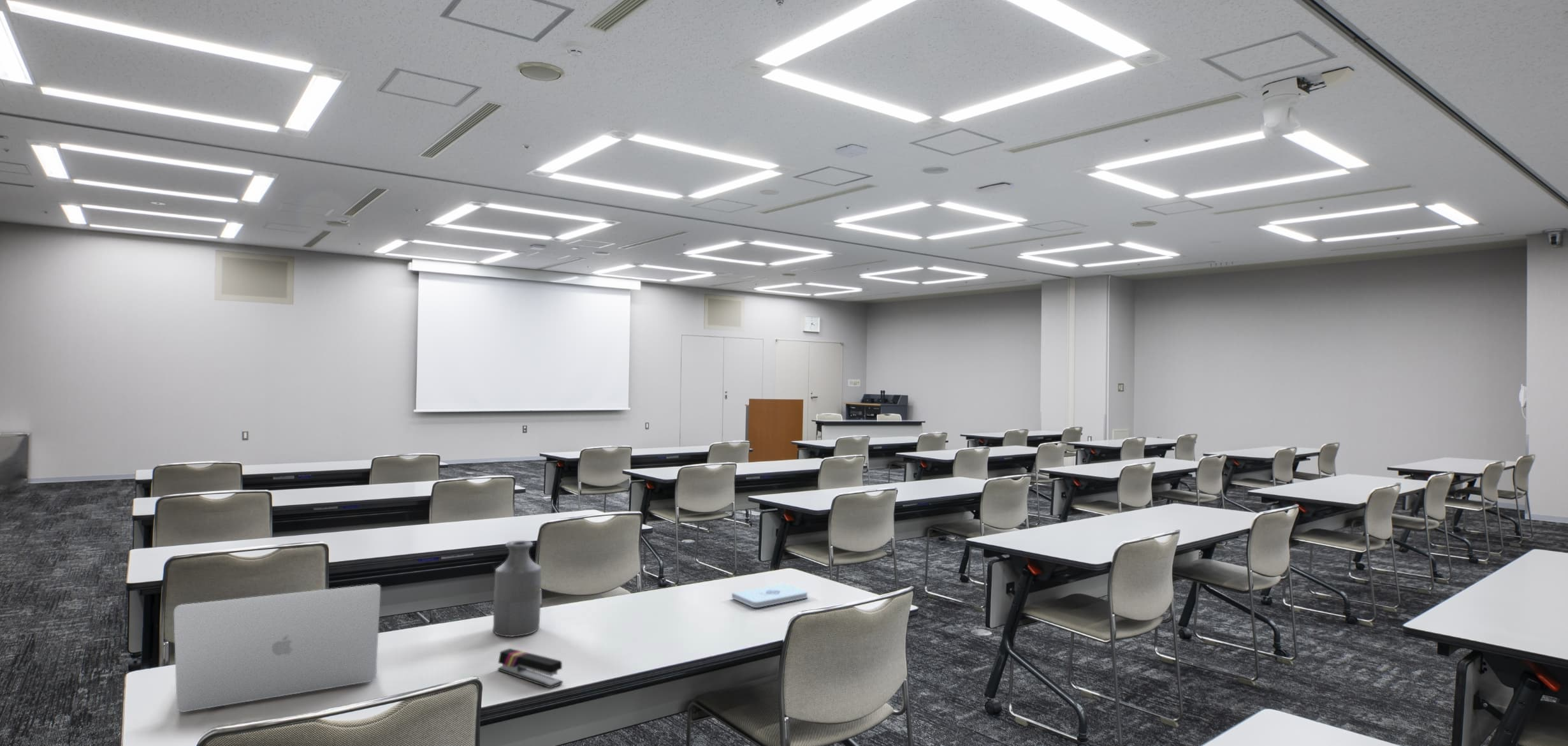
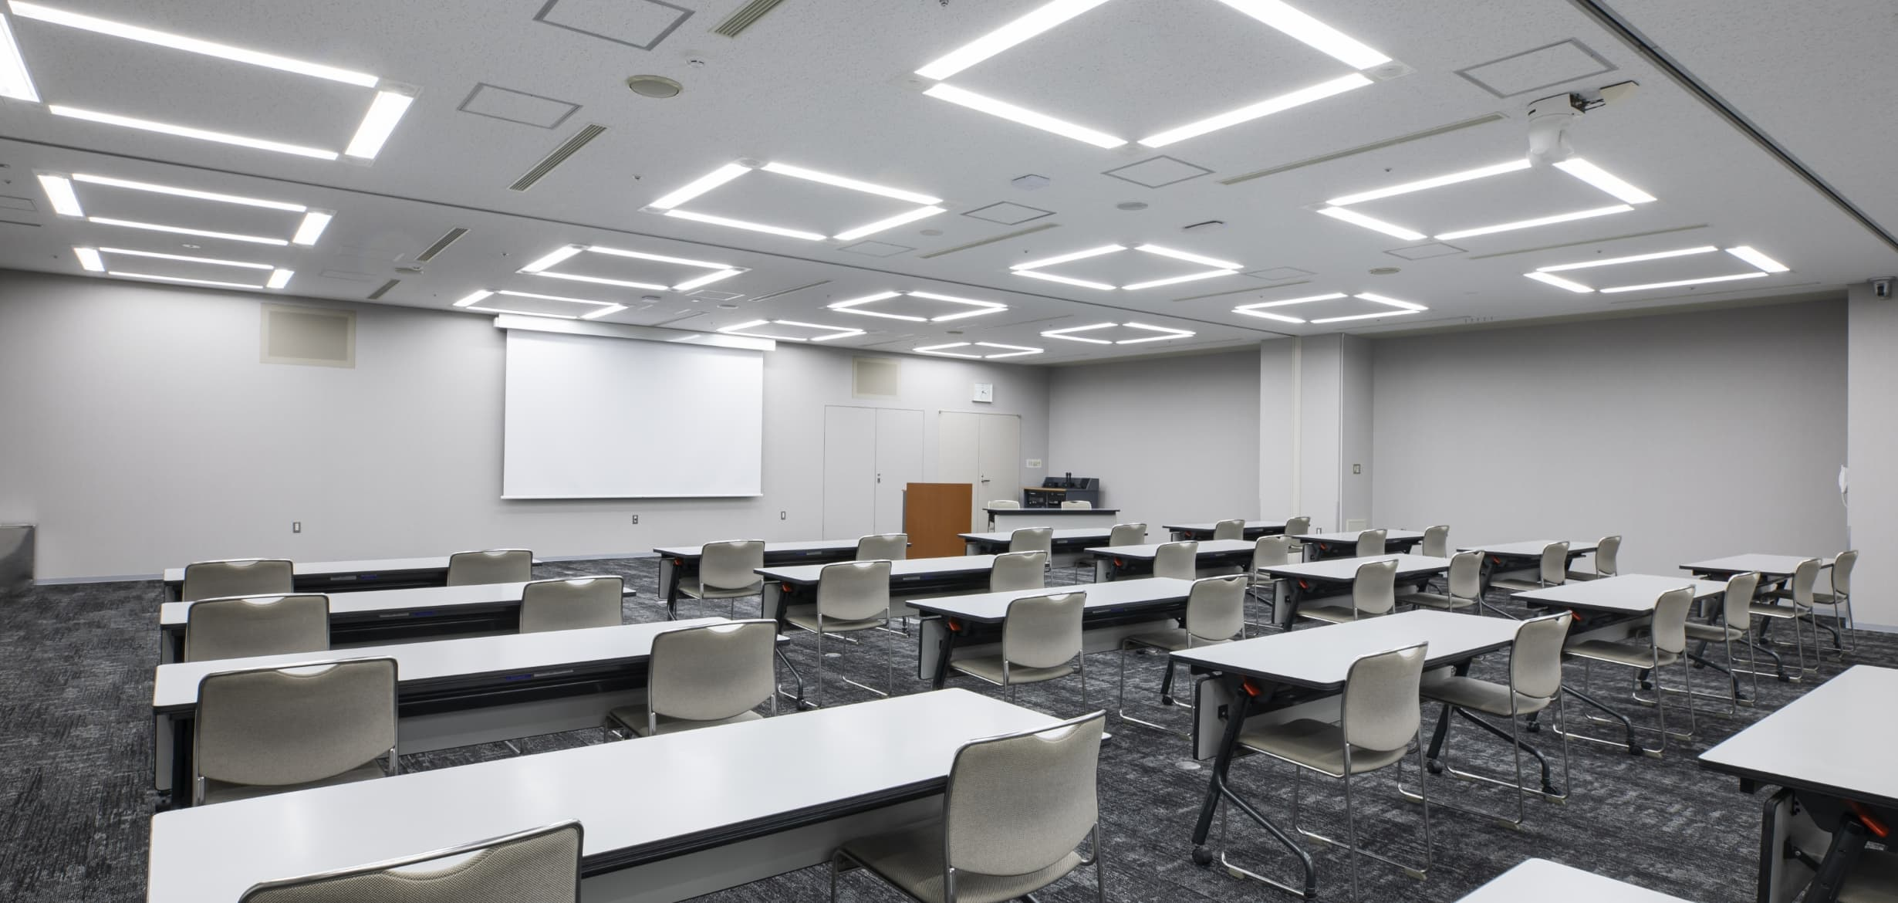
- laptop (284, 630)
- notepad (771, 595)
- stapler (529, 665)
- bottle (518, 586)
